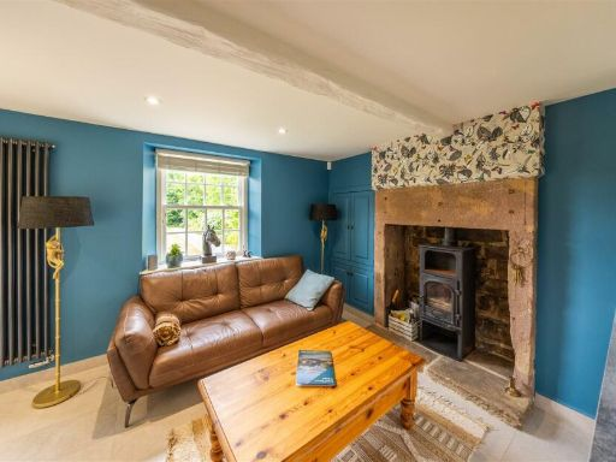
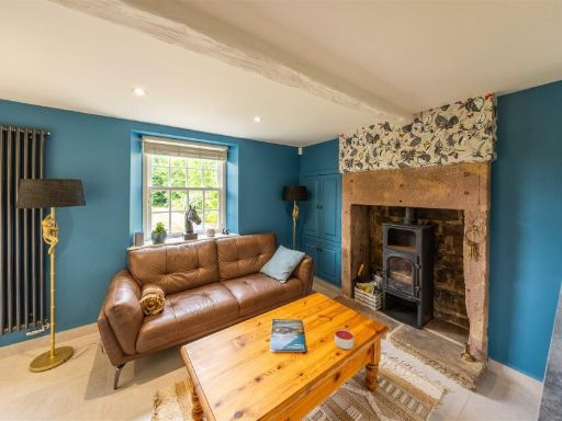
+ candle (344, 338)
